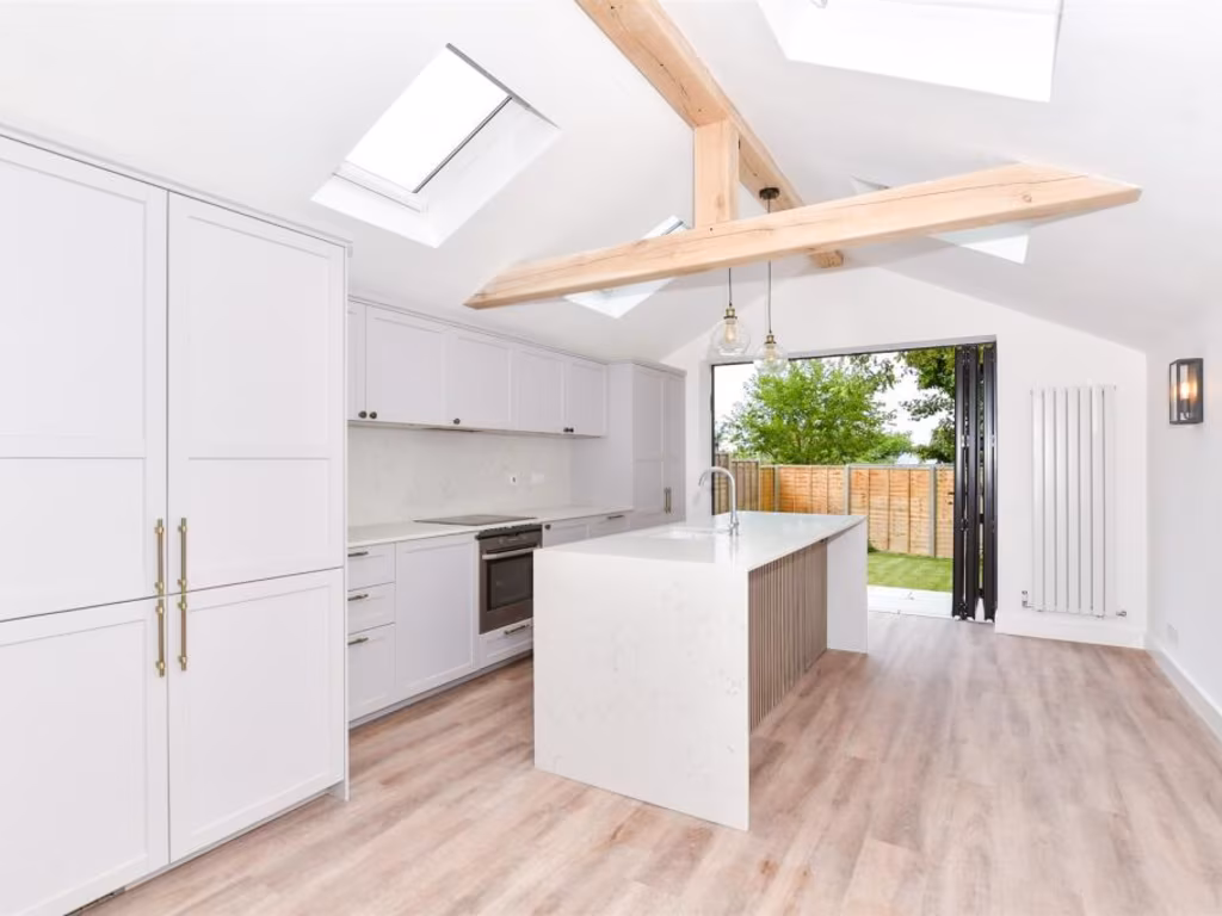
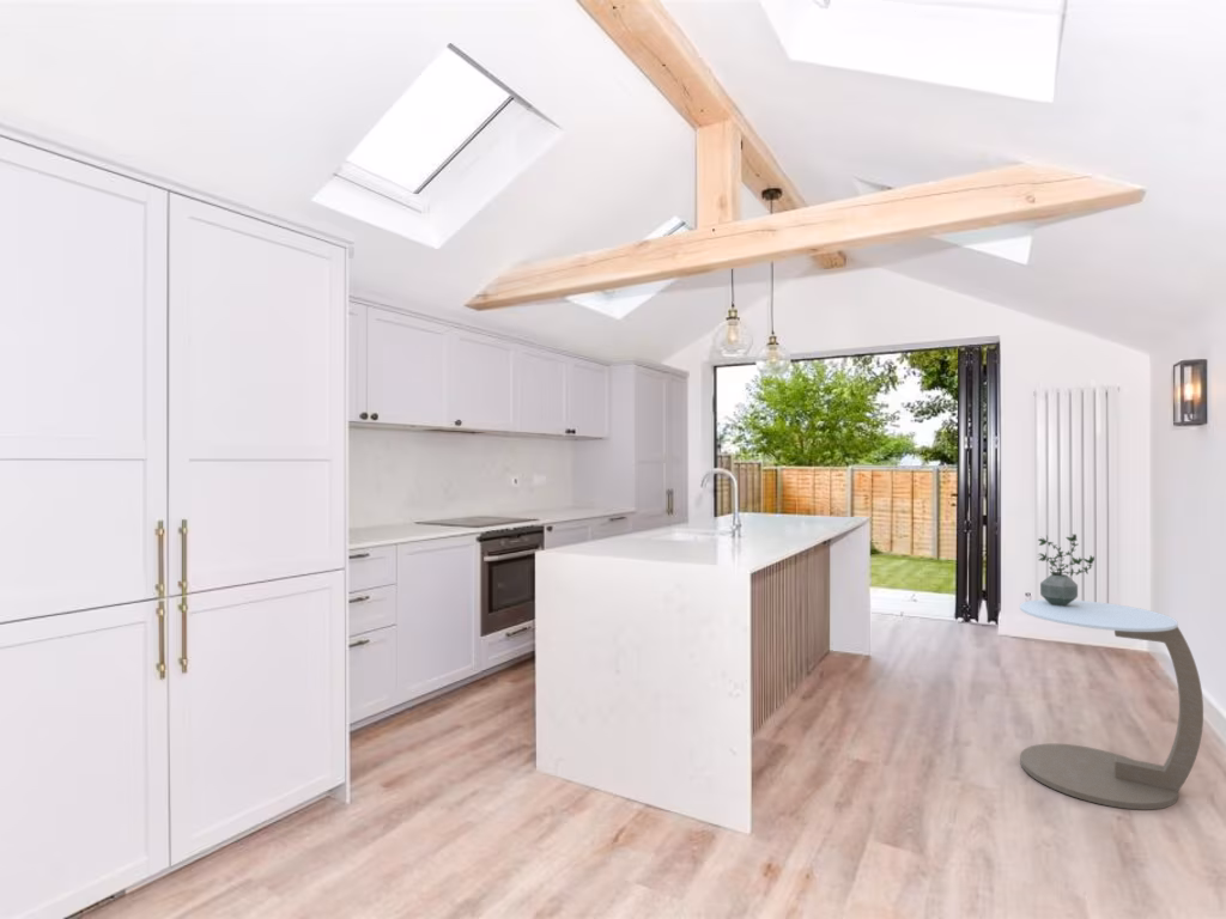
+ side table (1093, 748)
+ potted plant (1063, 568)
